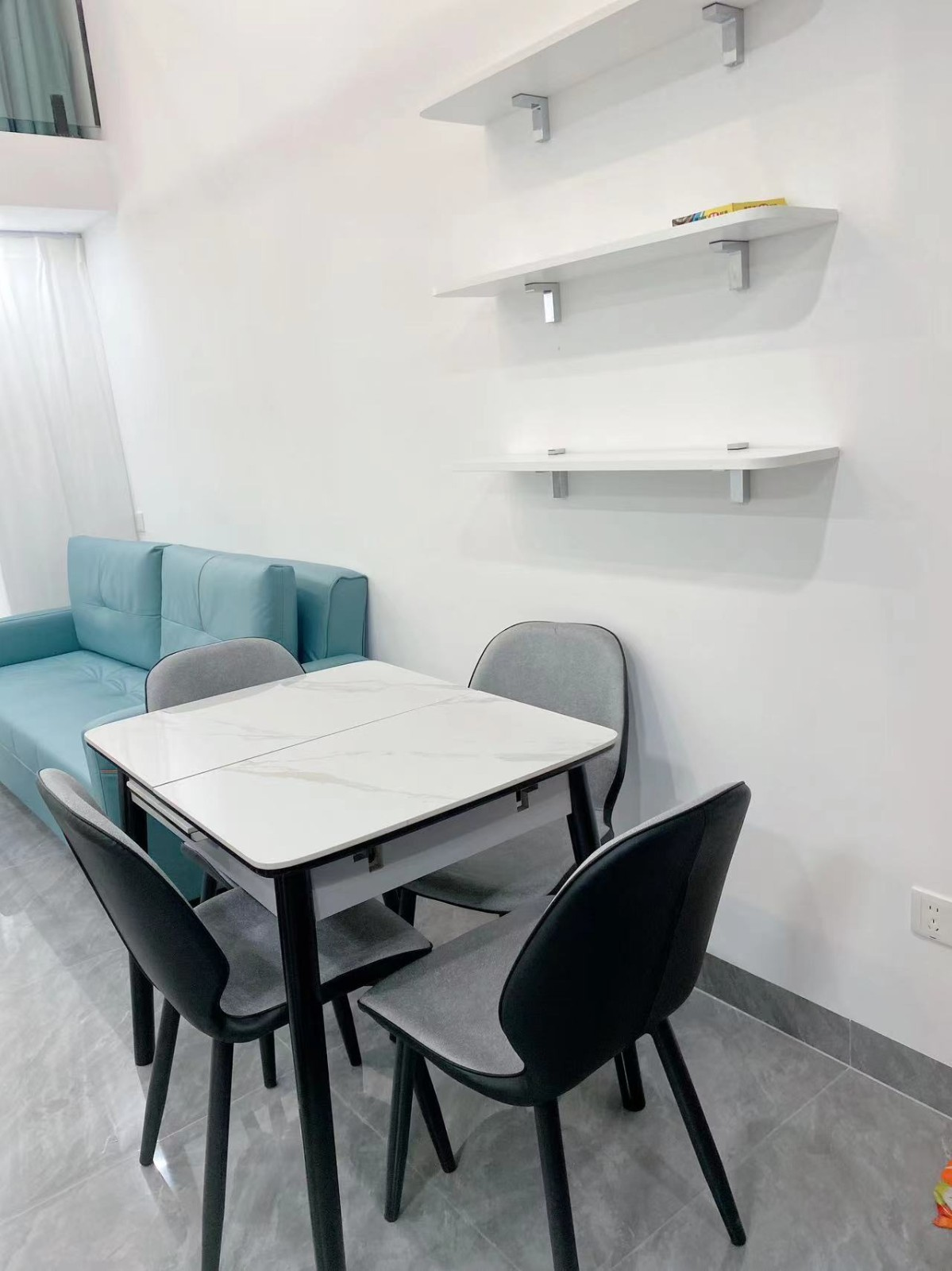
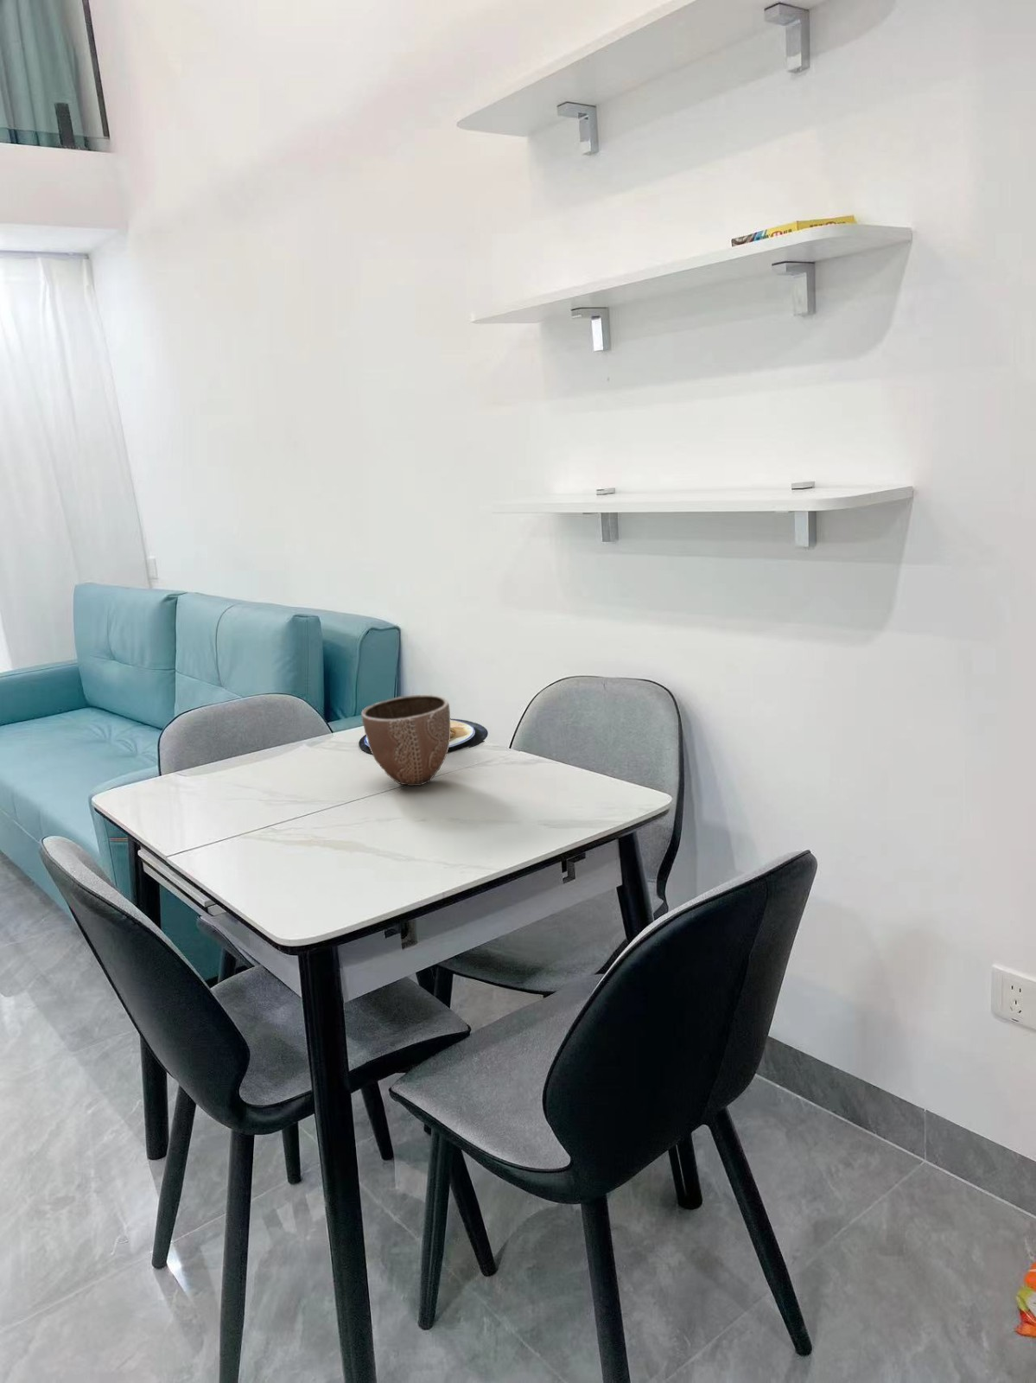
+ plate (451, 720)
+ decorative bowl (409, 743)
